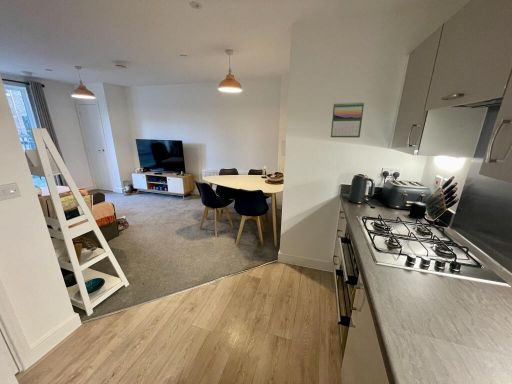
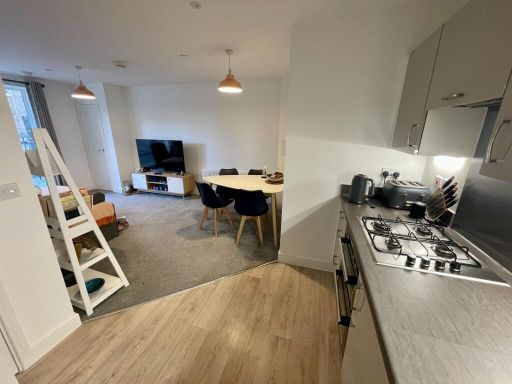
- calendar (346, 120)
